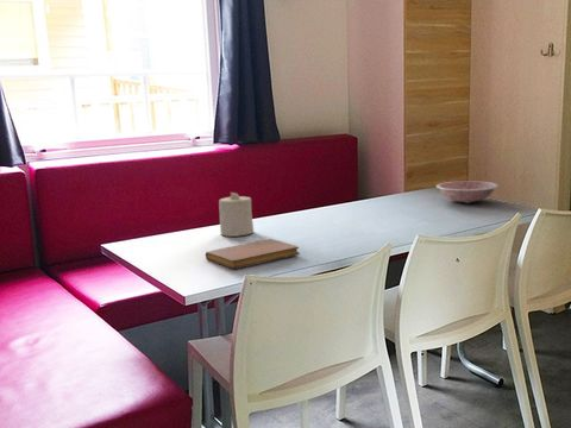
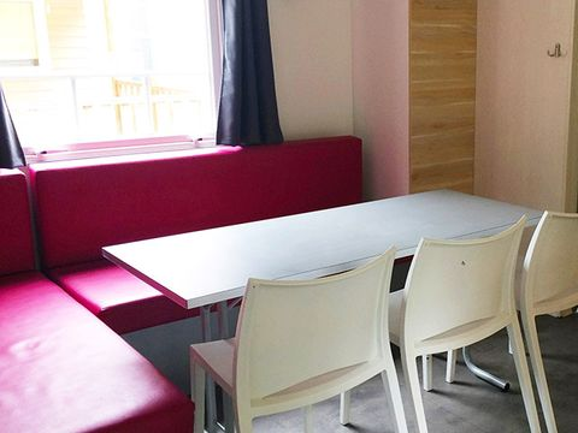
- bowl (466, 193)
- candle (236, 212)
- notebook (252, 252)
